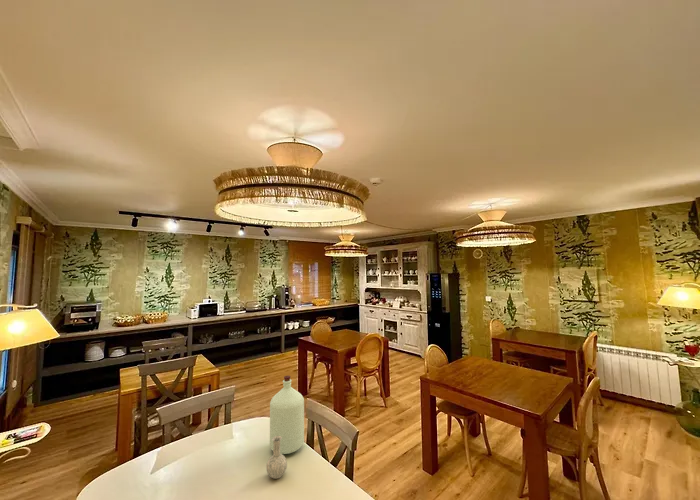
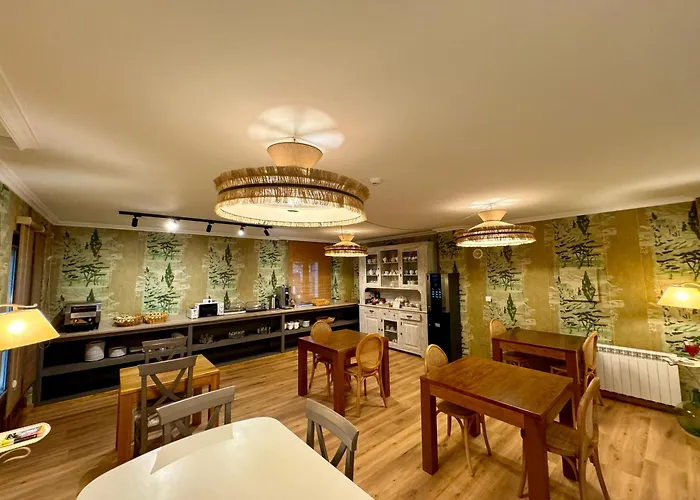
- bottle (283, 420)
